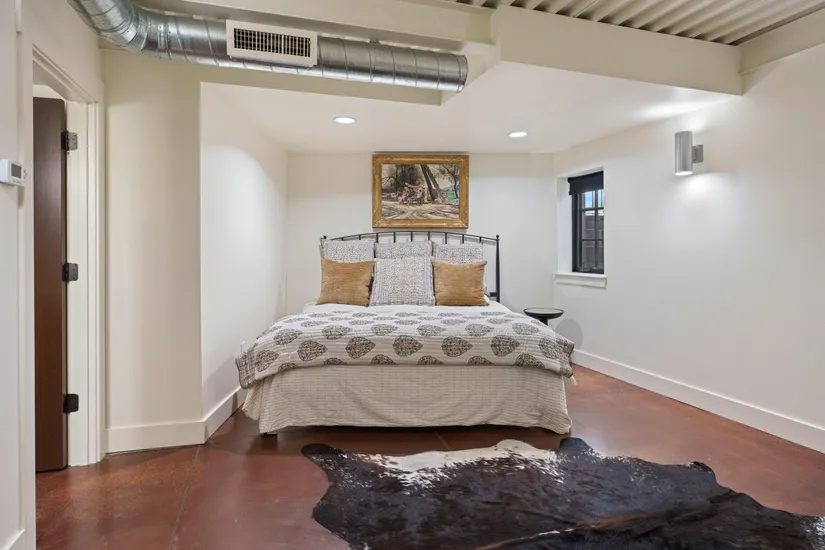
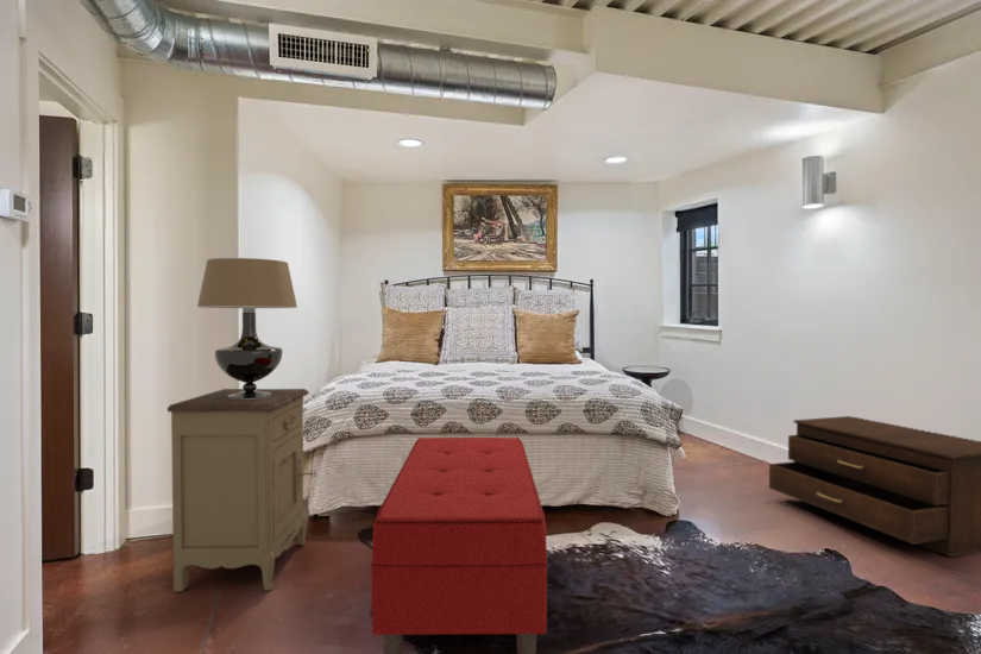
+ bench (465, 532)
+ table lamp (249, 328)
+ drawer (875, 477)
+ nightstand (253, 480)
